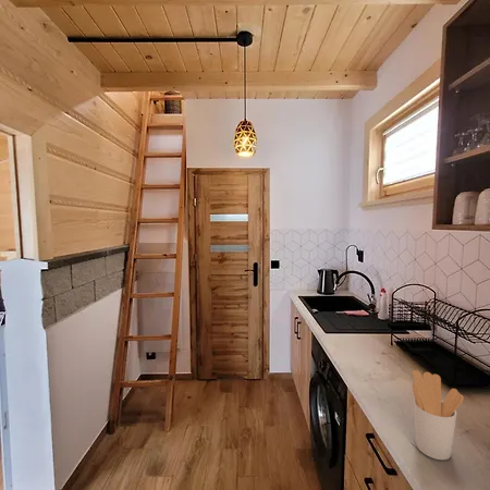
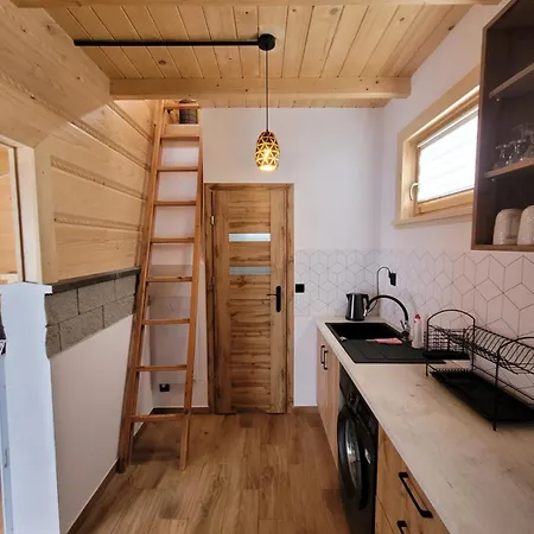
- utensil holder (430, 411)
